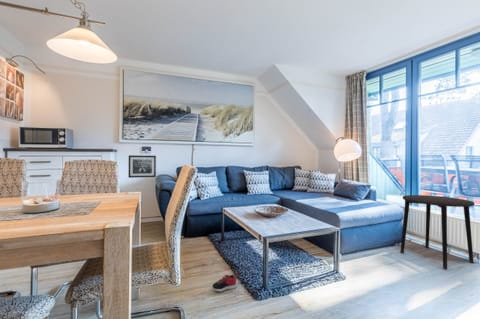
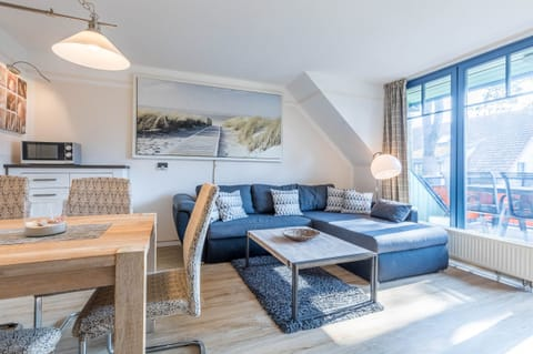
- shoe (224, 281)
- side table (429, 228)
- wall art (142, 166)
